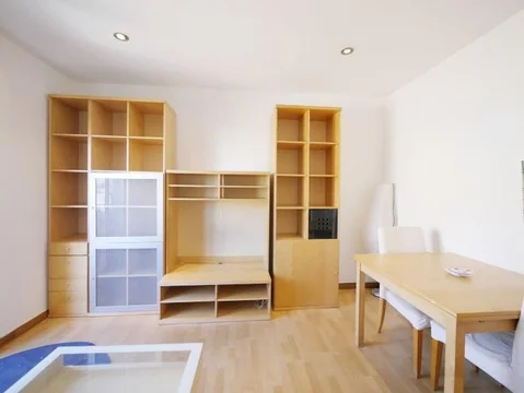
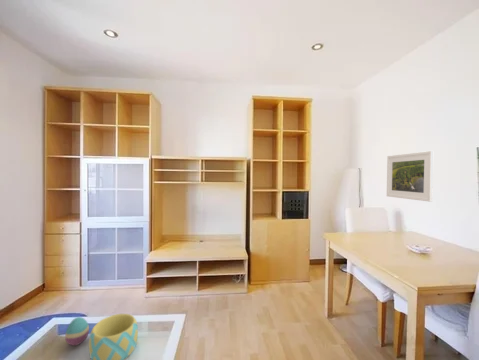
+ bowl (114, 337)
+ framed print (407, 176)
+ decorative egg (77, 330)
